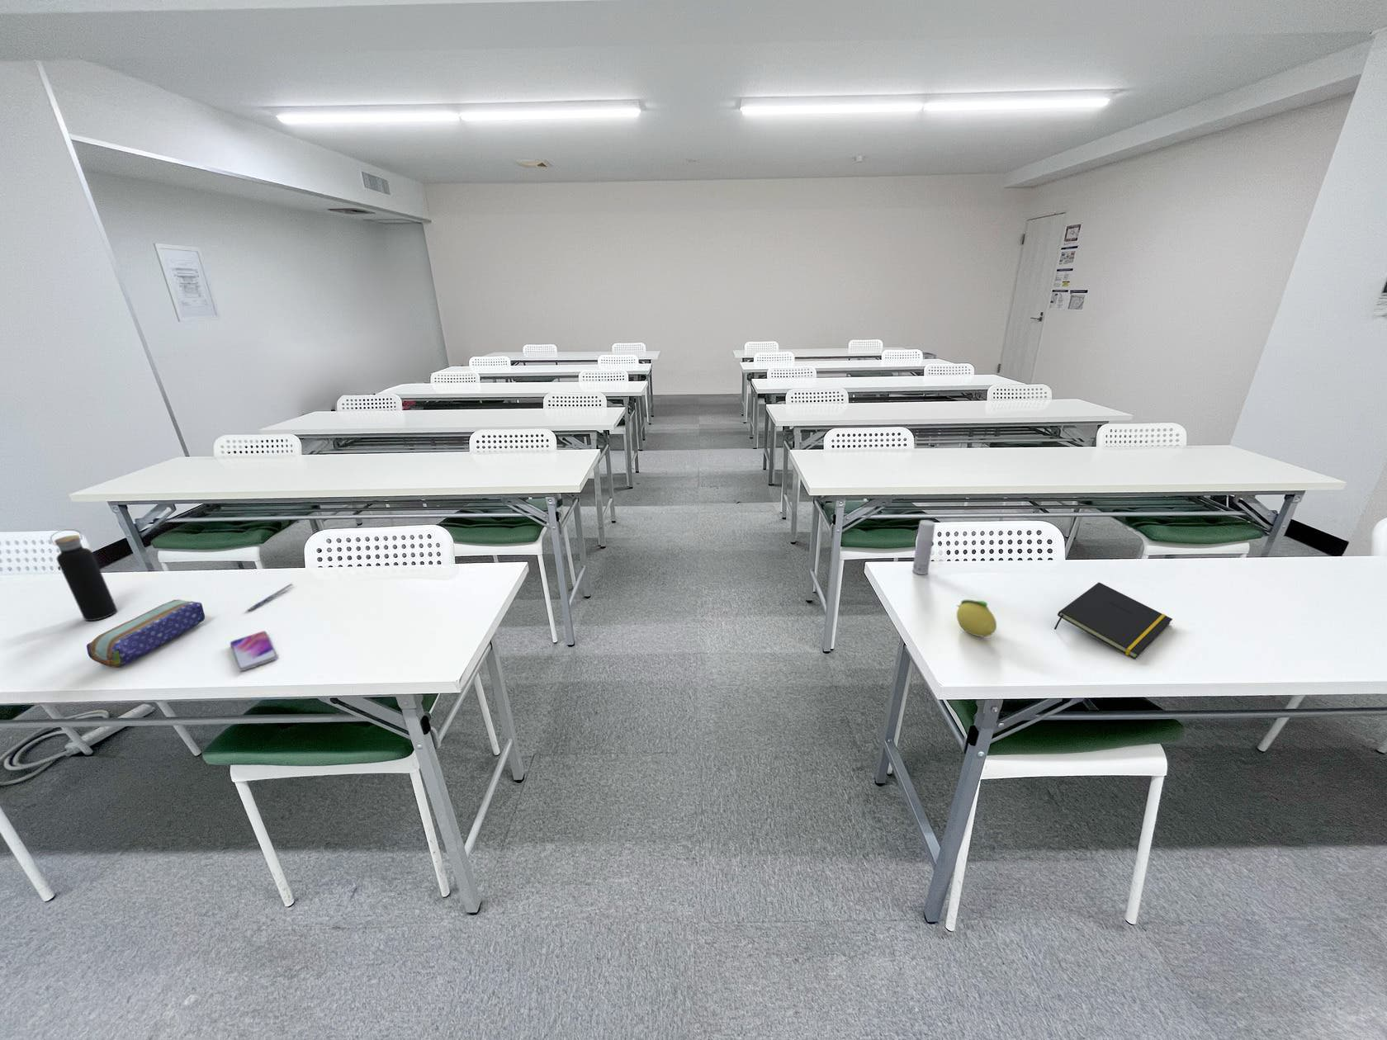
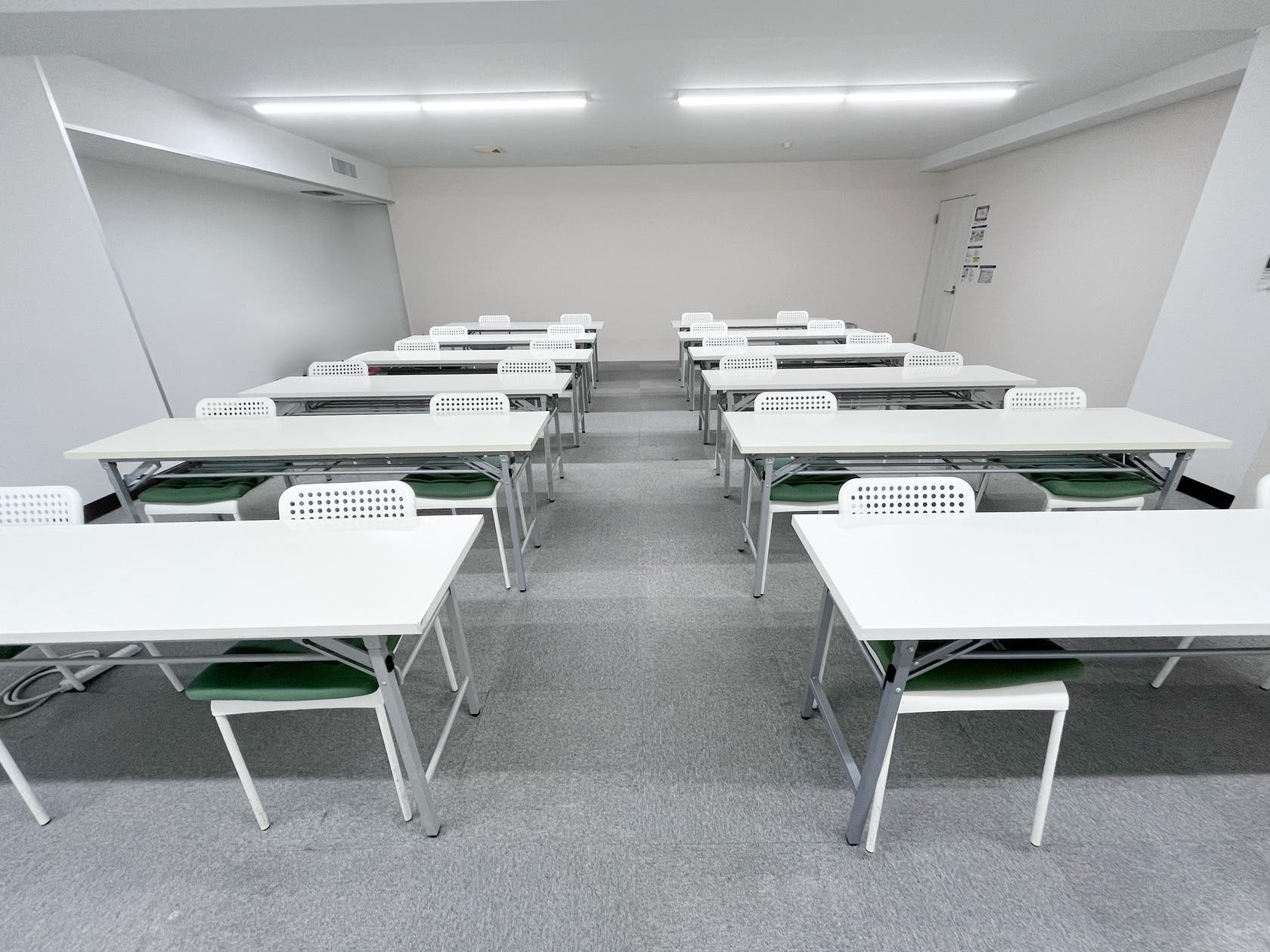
- bottle (923, 547)
- smartphone (253, 650)
- water bottle (83, 574)
- wall art (189, 284)
- notepad (1115, 616)
- pen (271, 596)
- pencil case (149, 630)
- fruit (976, 616)
